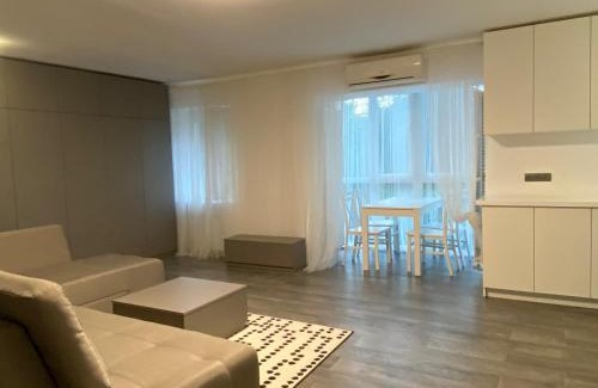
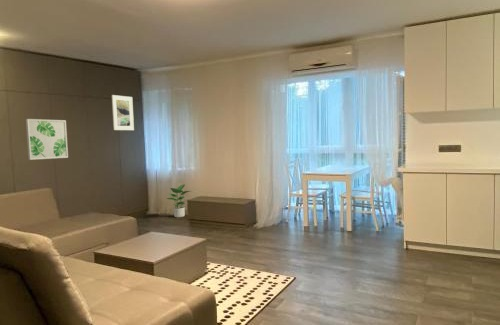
+ wall art (47, 139)
+ potted plant (176, 200)
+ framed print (123, 113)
